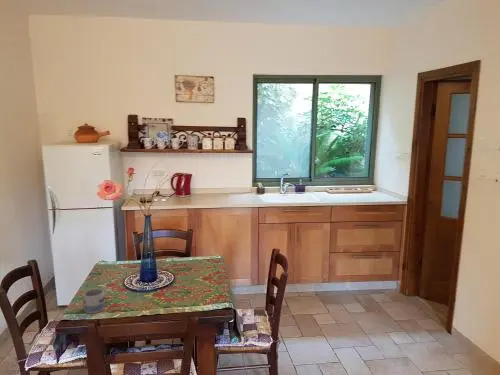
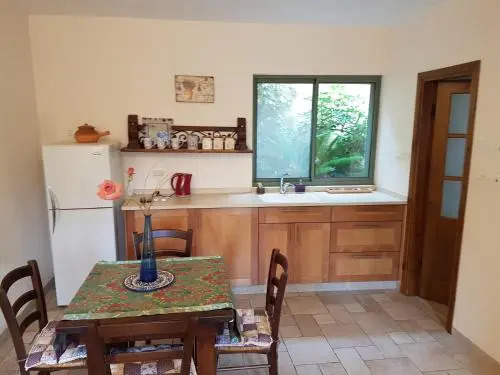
- mug (95, 299)
